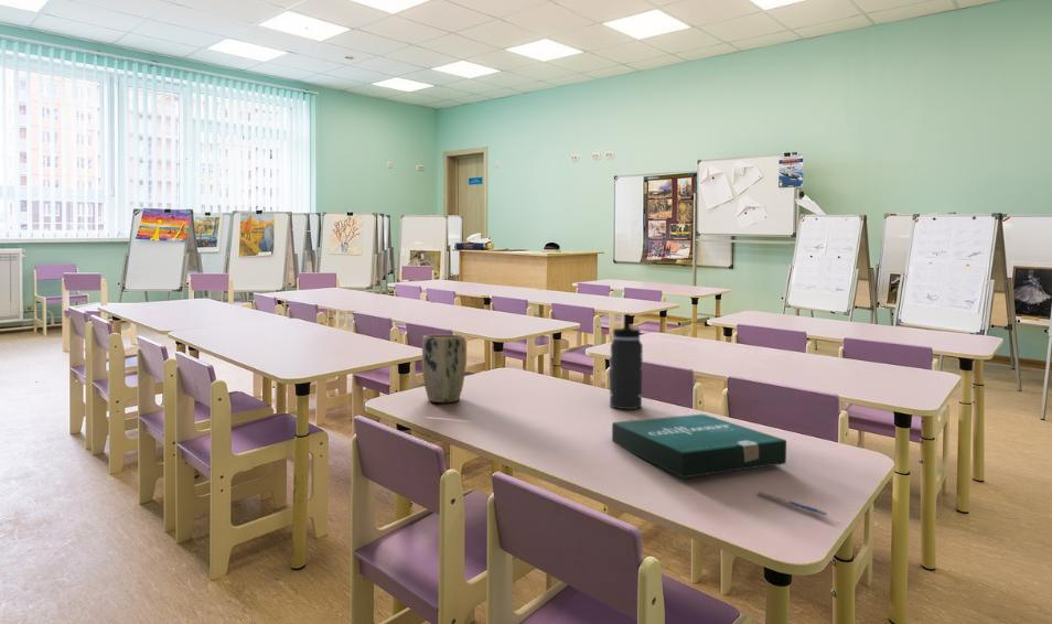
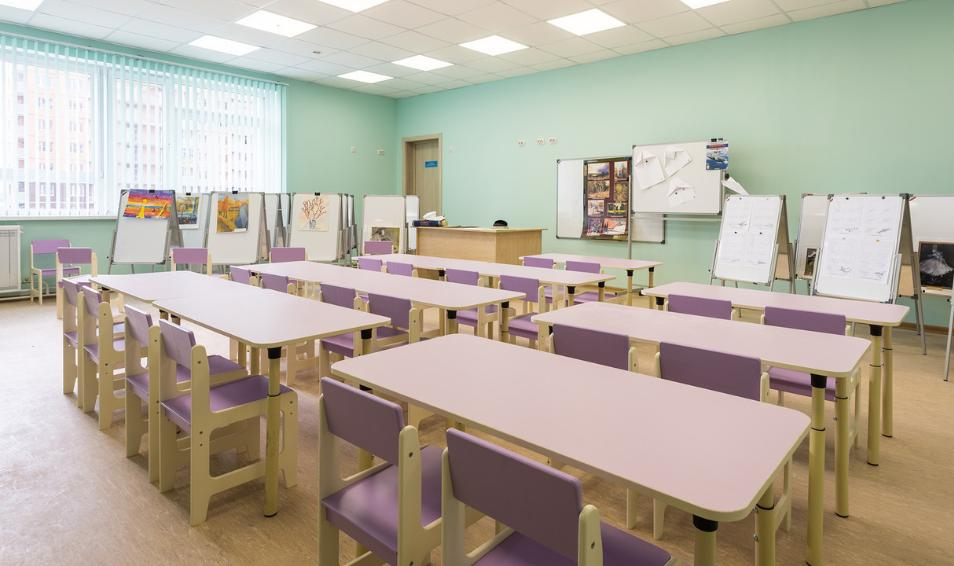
- pen (790, 502)
- thermos bottle (626, 359)
- plant pot (443, 367)
- pizza box (694, 441)
